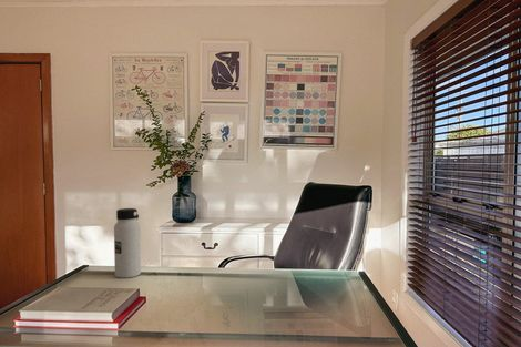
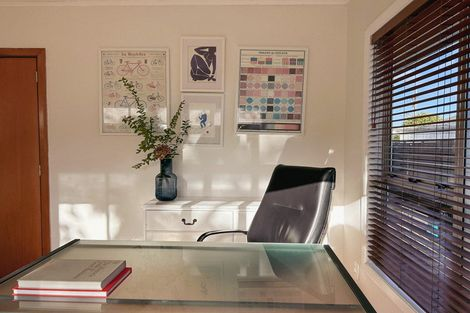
- water bottle (127, 242)
